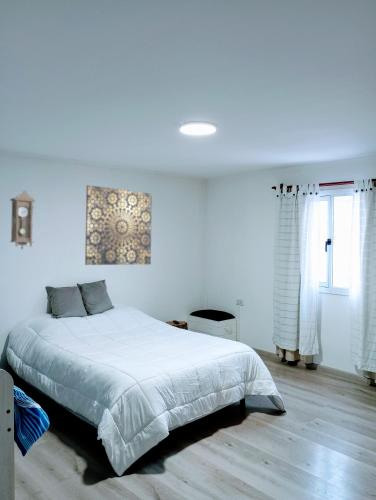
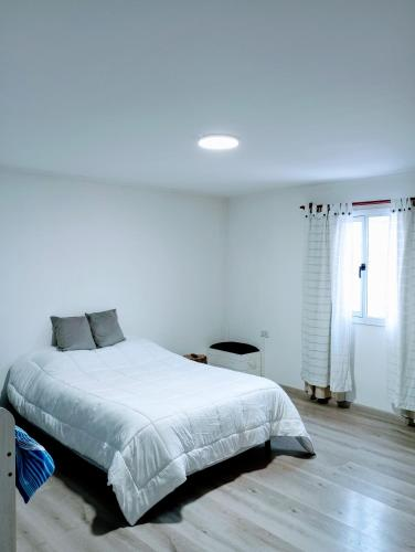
- pendulum clock (22, 219)
- wall art (120, 227)
